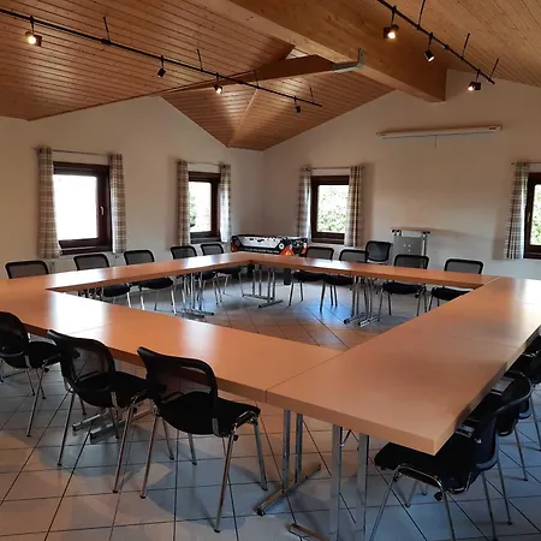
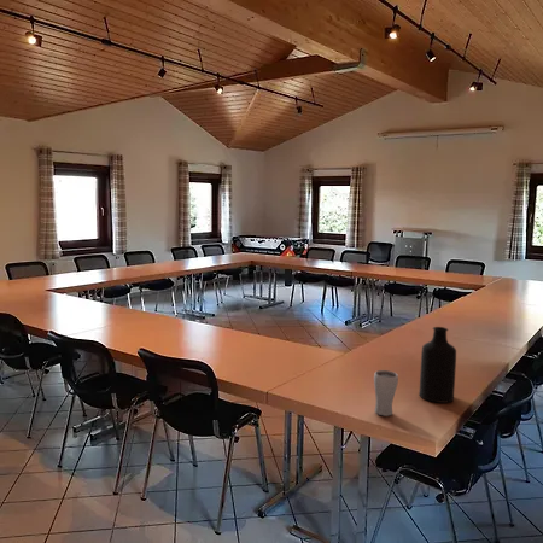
+ drinking glass (385, 393)
+ bottle (438, 362)
